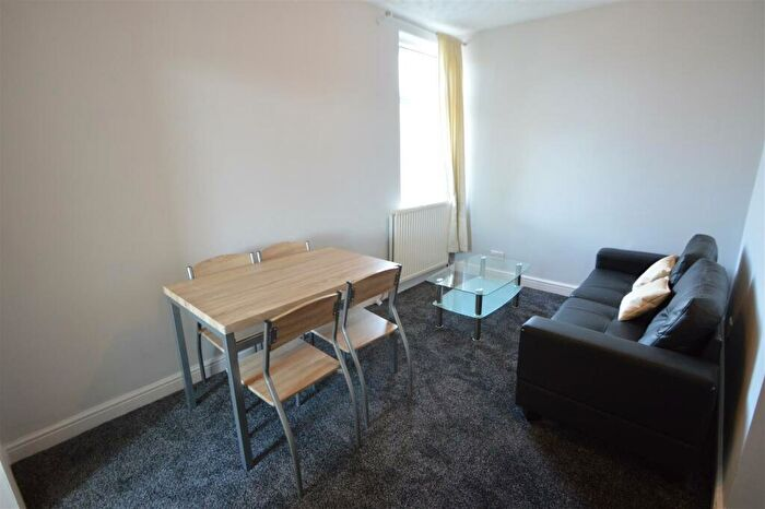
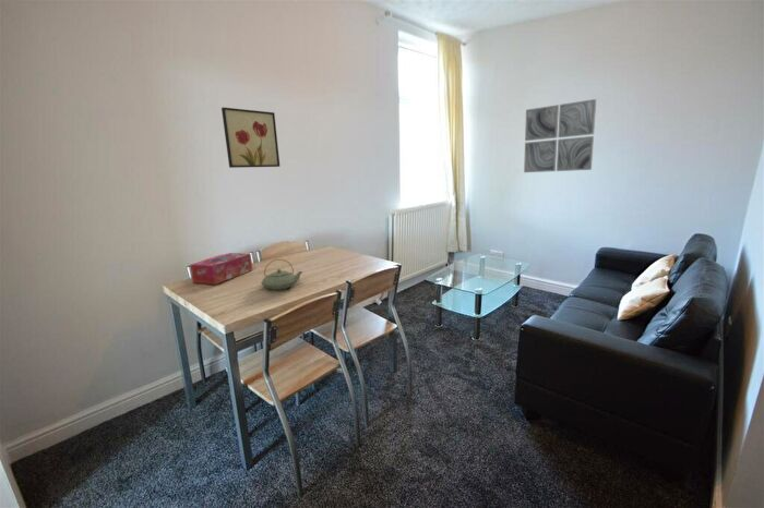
+ wall art (251, 138)
+ tissue box (223, 267)
+ teapot (282, 273)
+ wall art (558, 140)
